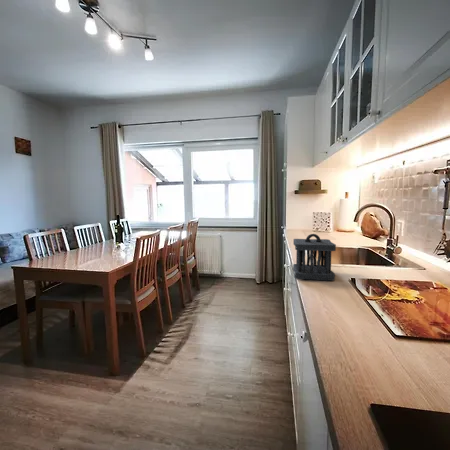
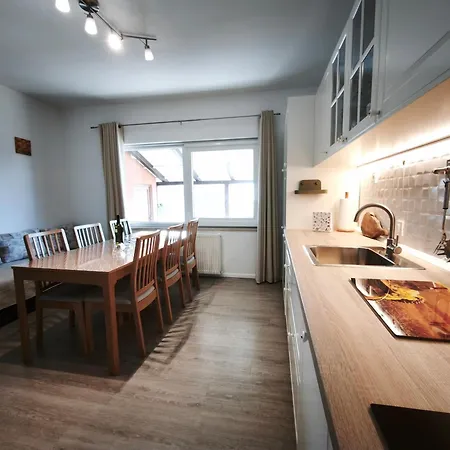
- utensil holder (312, 254)
